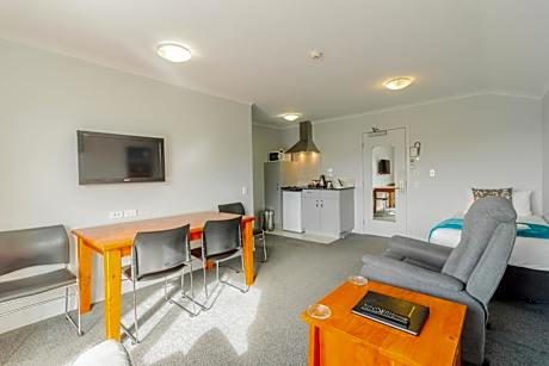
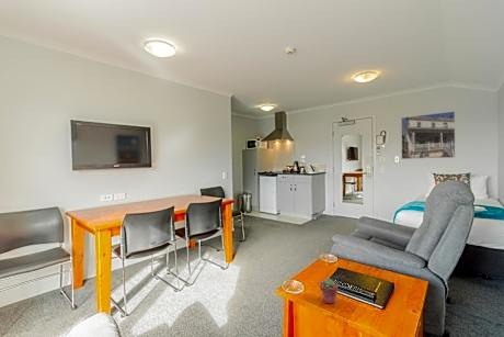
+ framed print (426, 136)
+ potted succulent (329, 289)
